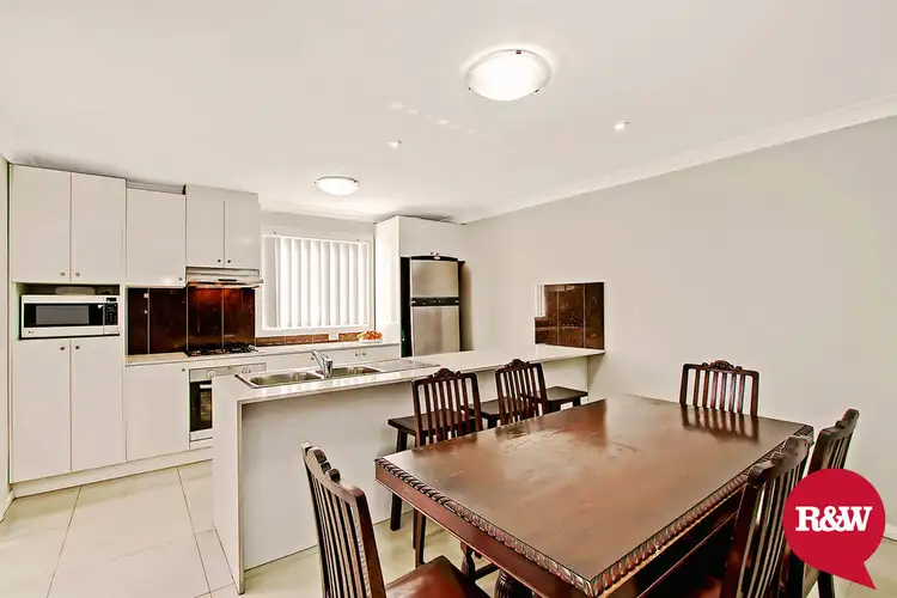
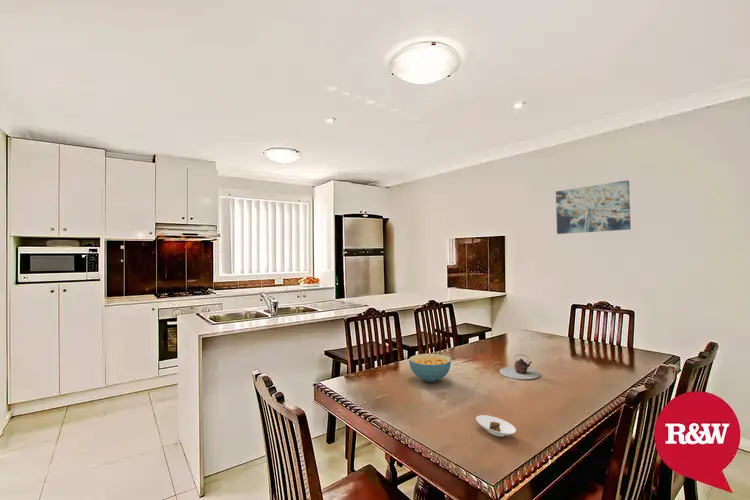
+ cereal bowl (430, 369)
+ teapot (519, 363)
+ saucer (495, 427)
+ wall art (590, 209)
